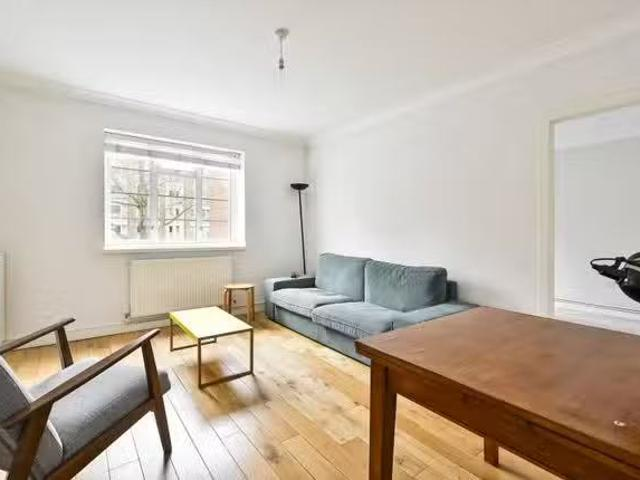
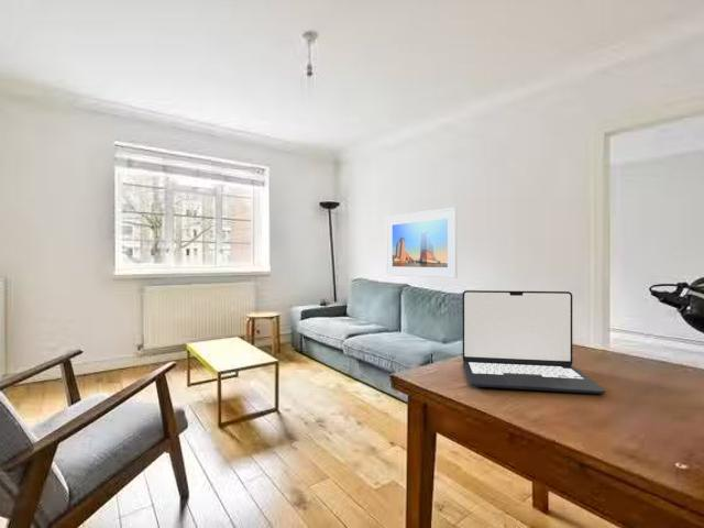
+ laptop (525, 336)
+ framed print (418, 244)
